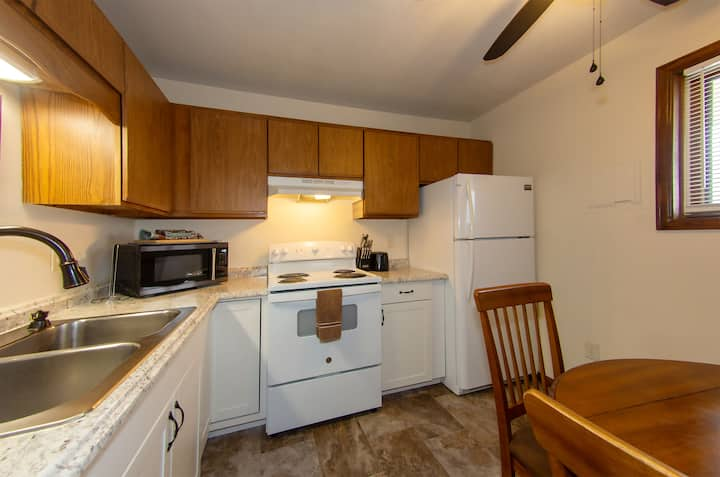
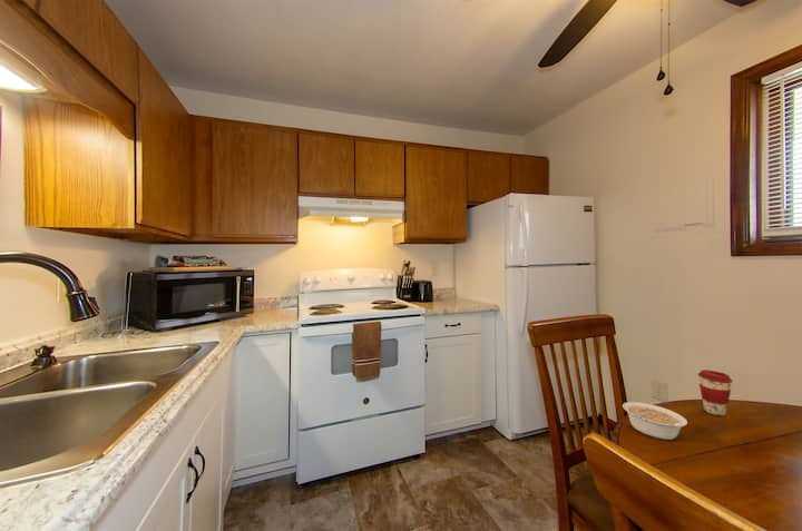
+ coffee cup (714, 392)
+ legume (655, 420)
